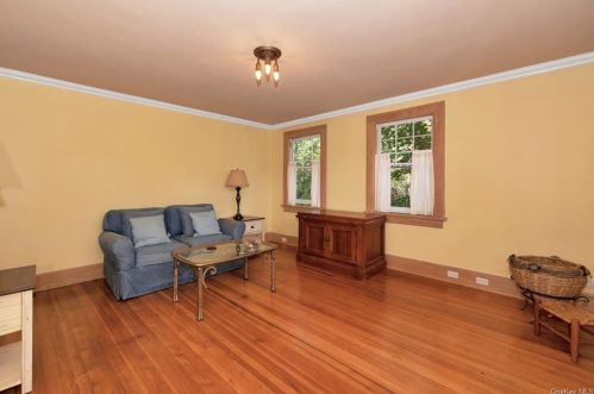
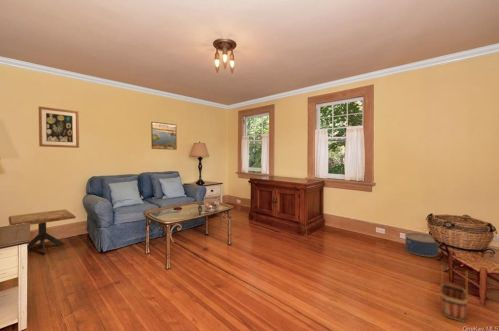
+ storage bin (421, 244)
+ basket (453, 289)
+ side table (42, 232)
+ wall art (59, 128)
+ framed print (164, 136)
